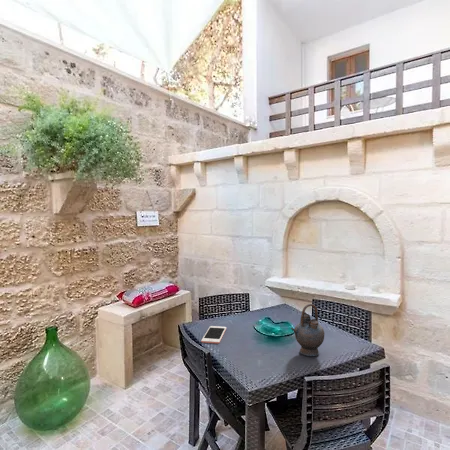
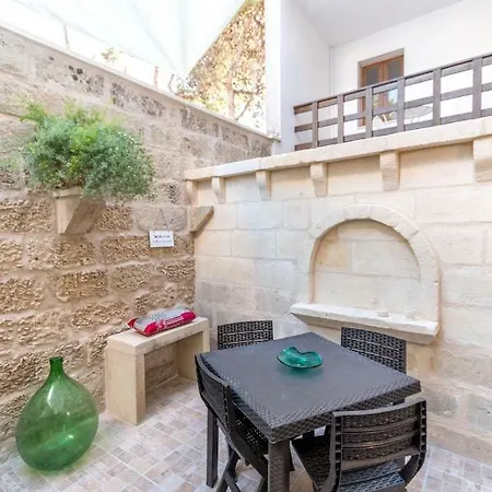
- teapot (306, 328)
- cell phone (214, 334)
